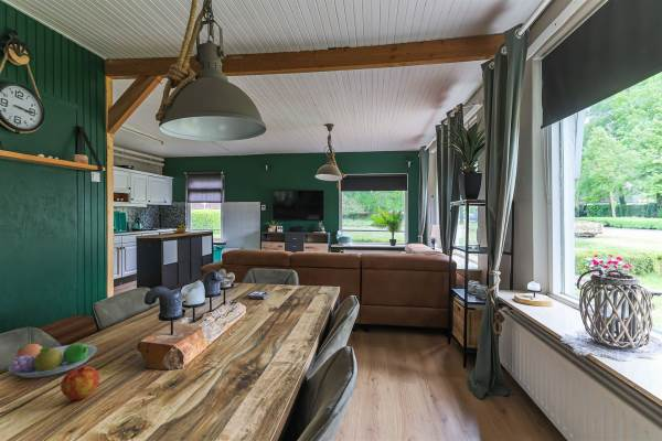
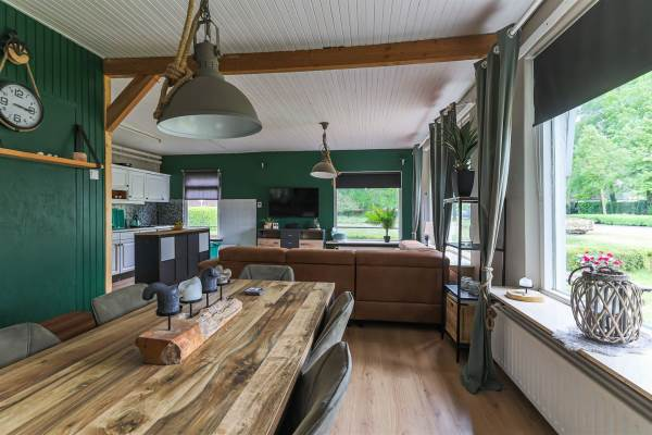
- fruit bowl (56, 352)
- apple (79, 383)
